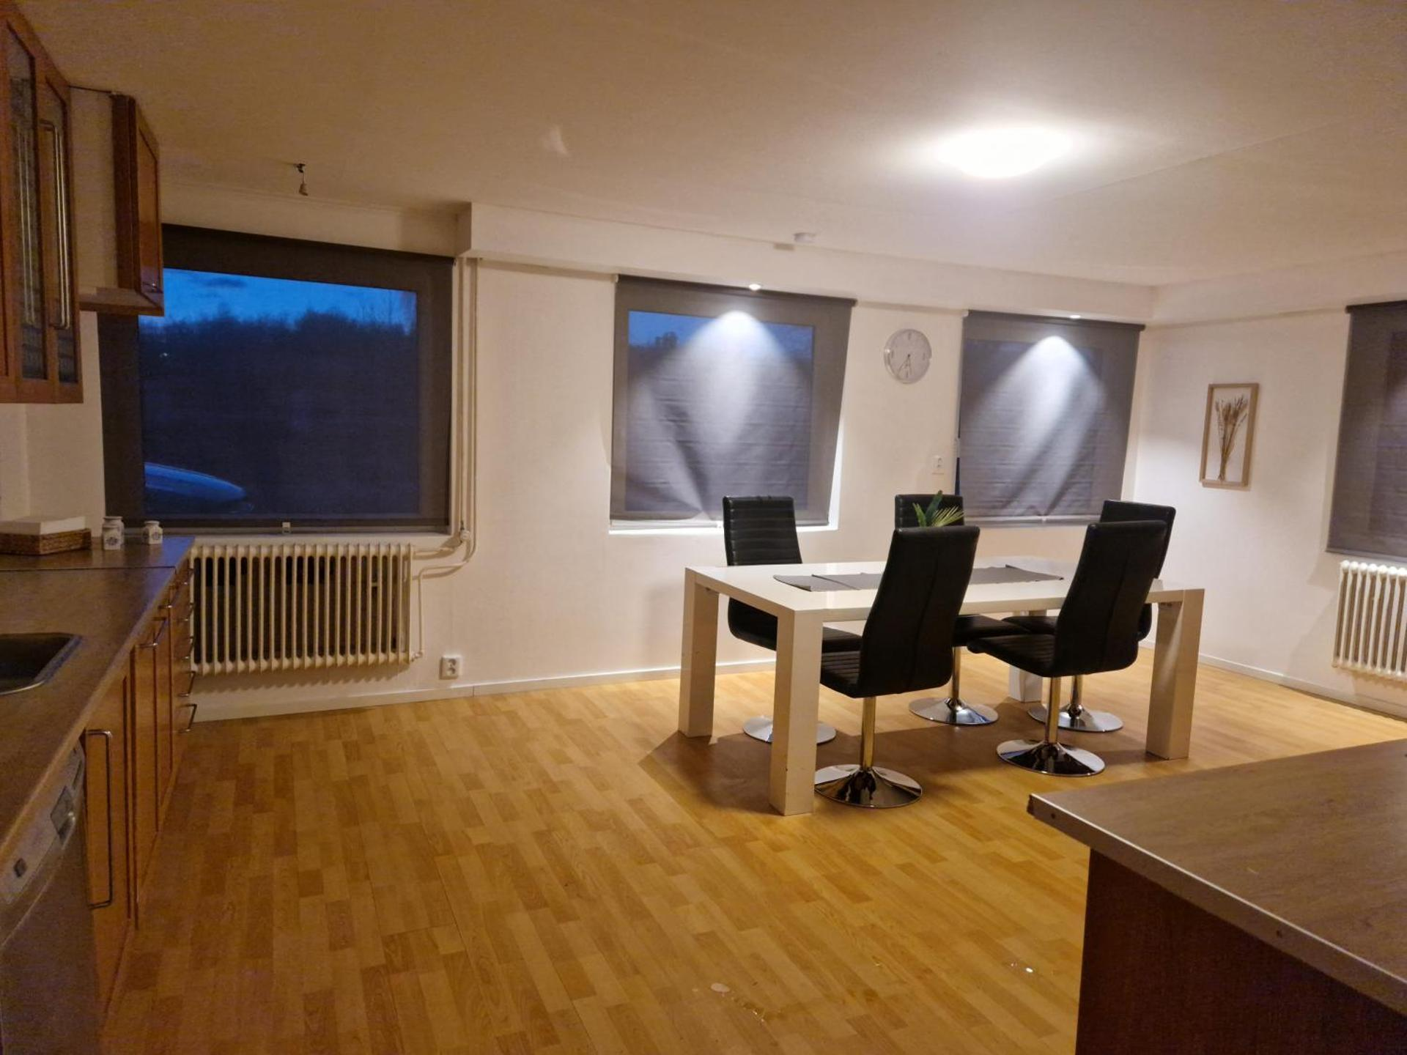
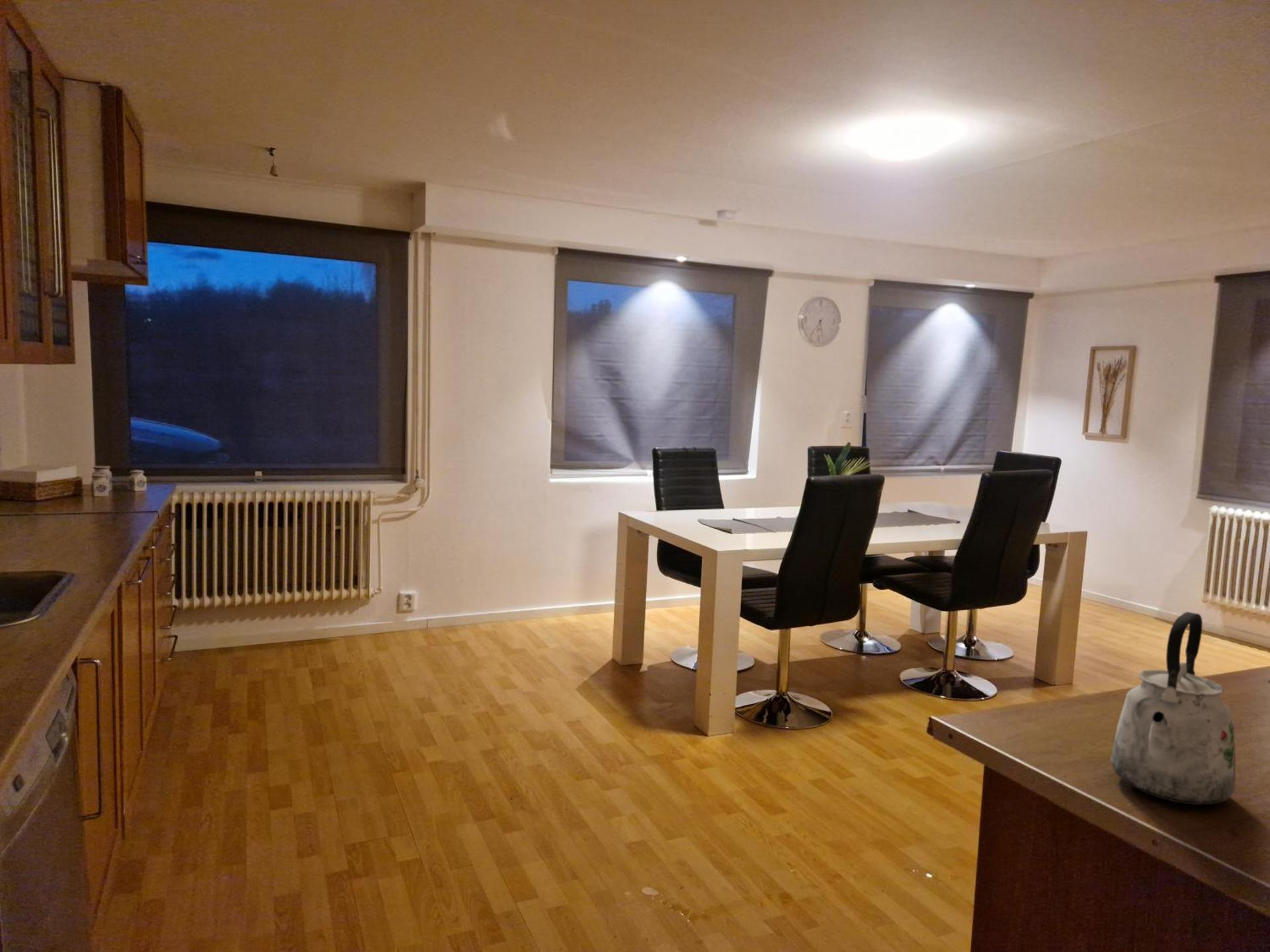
+ kettle (1173, 707)
